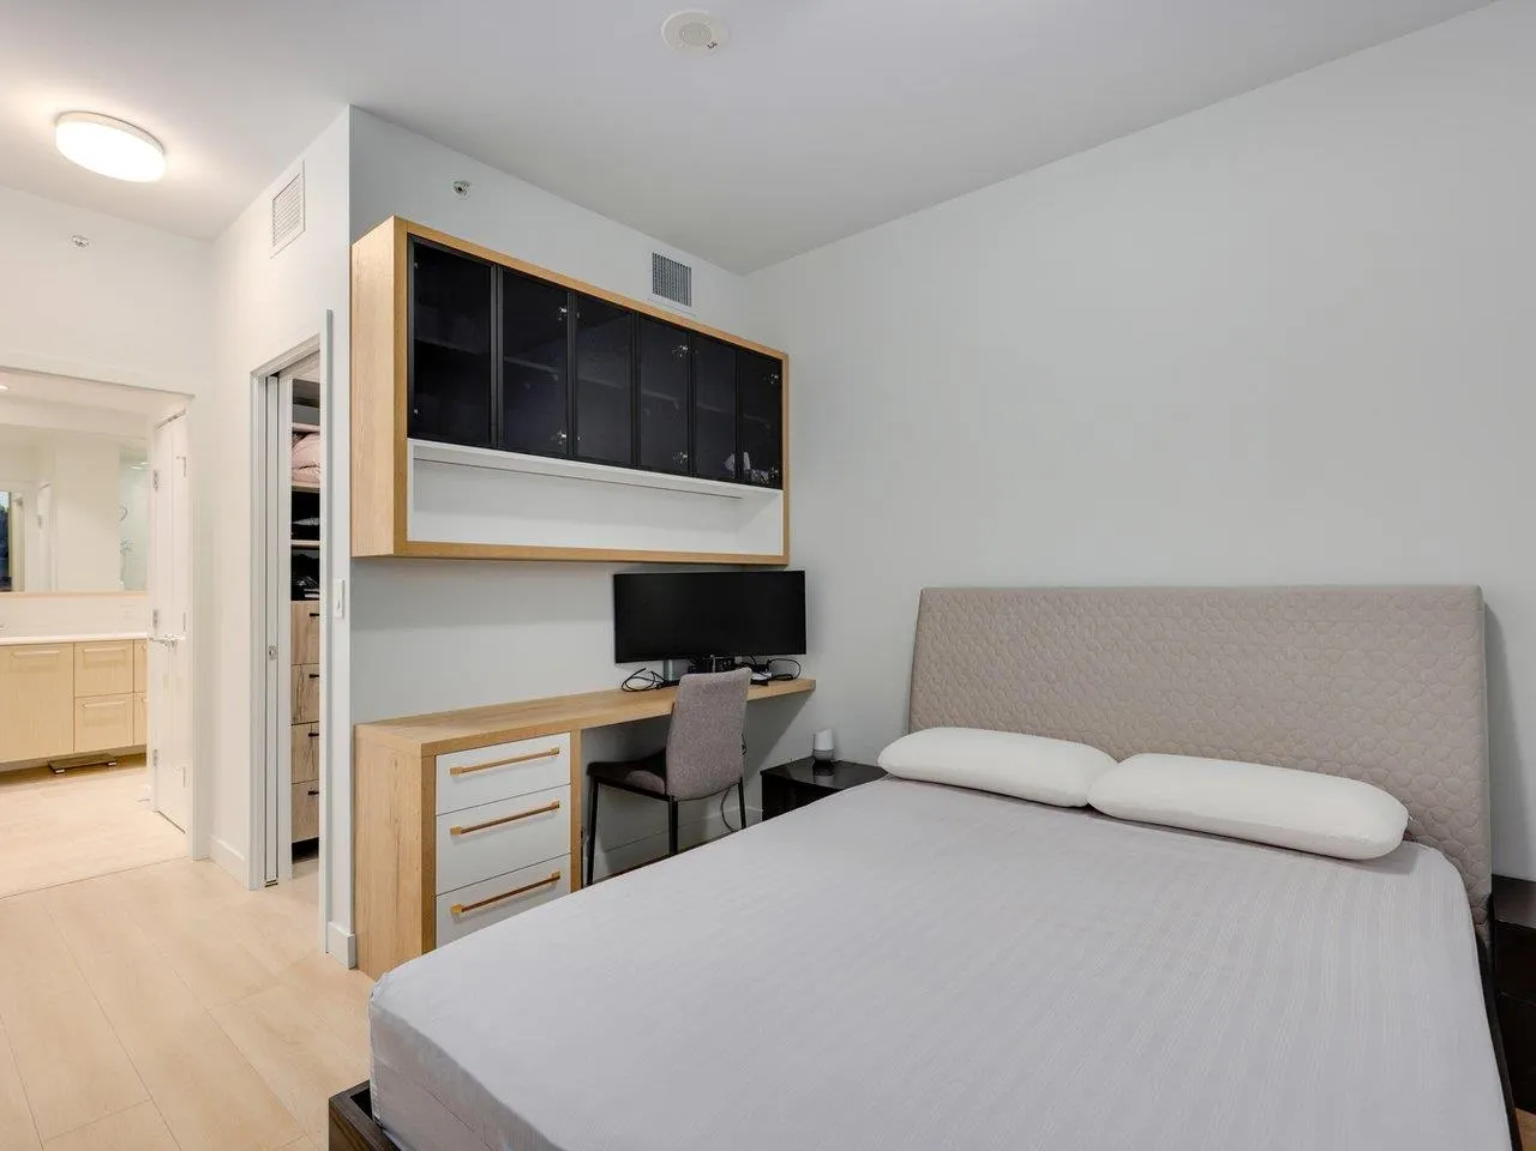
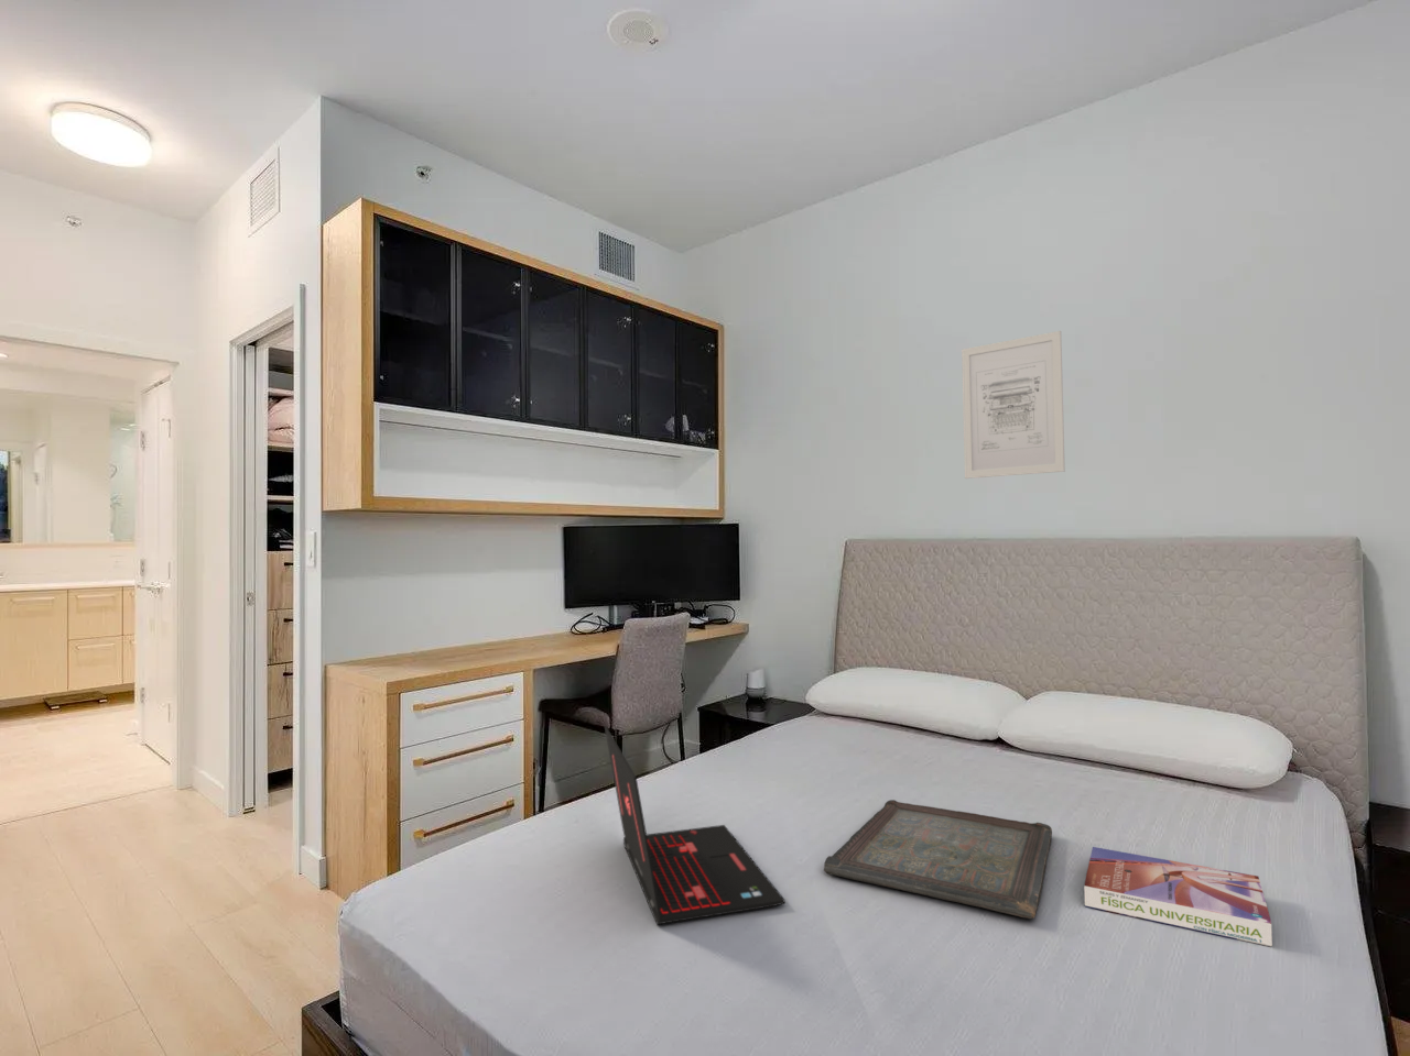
+ wall art (1010, 407)
+ textbook (1172, 891)
+ serving tray (947, 849)
+ laptop (692, 829)
